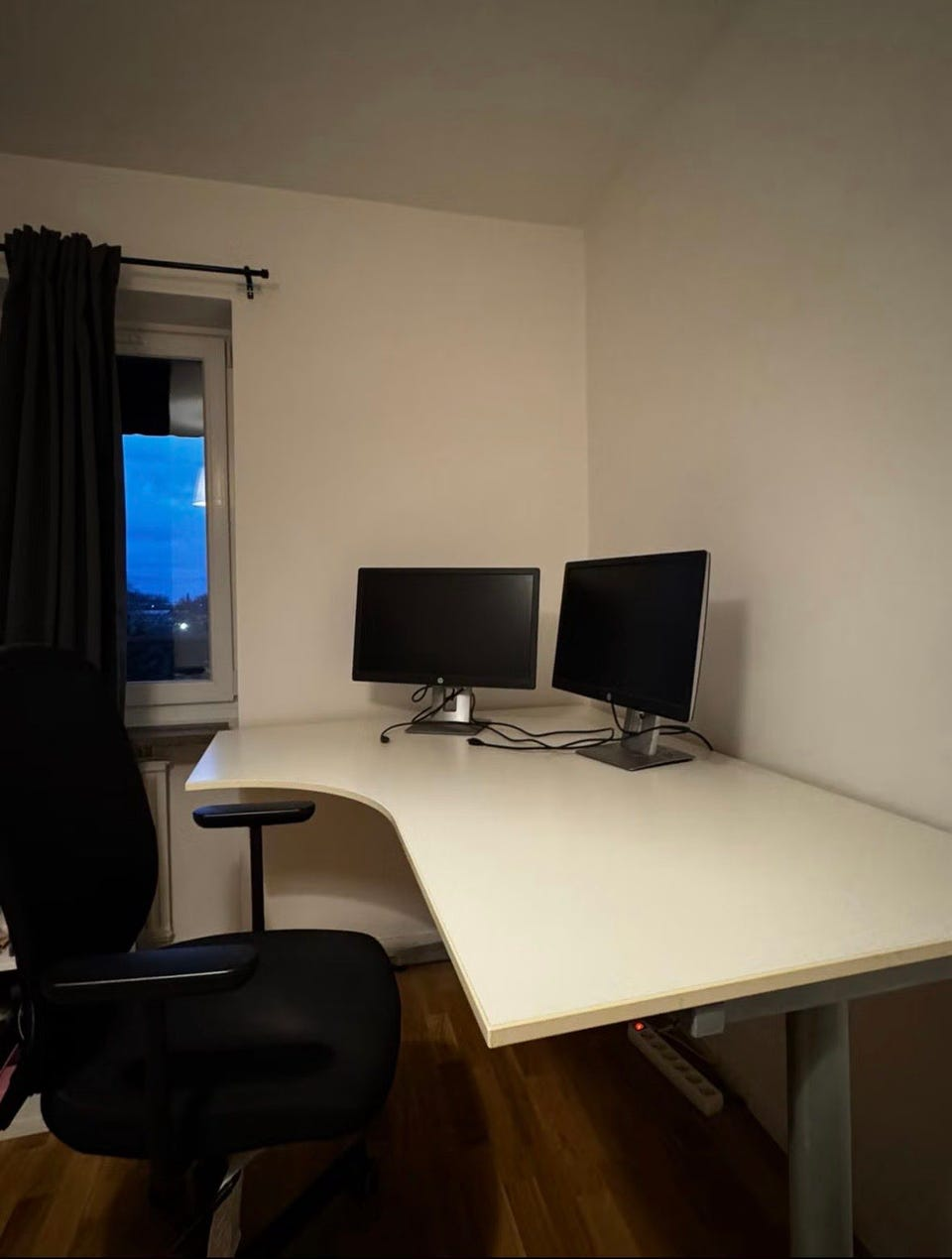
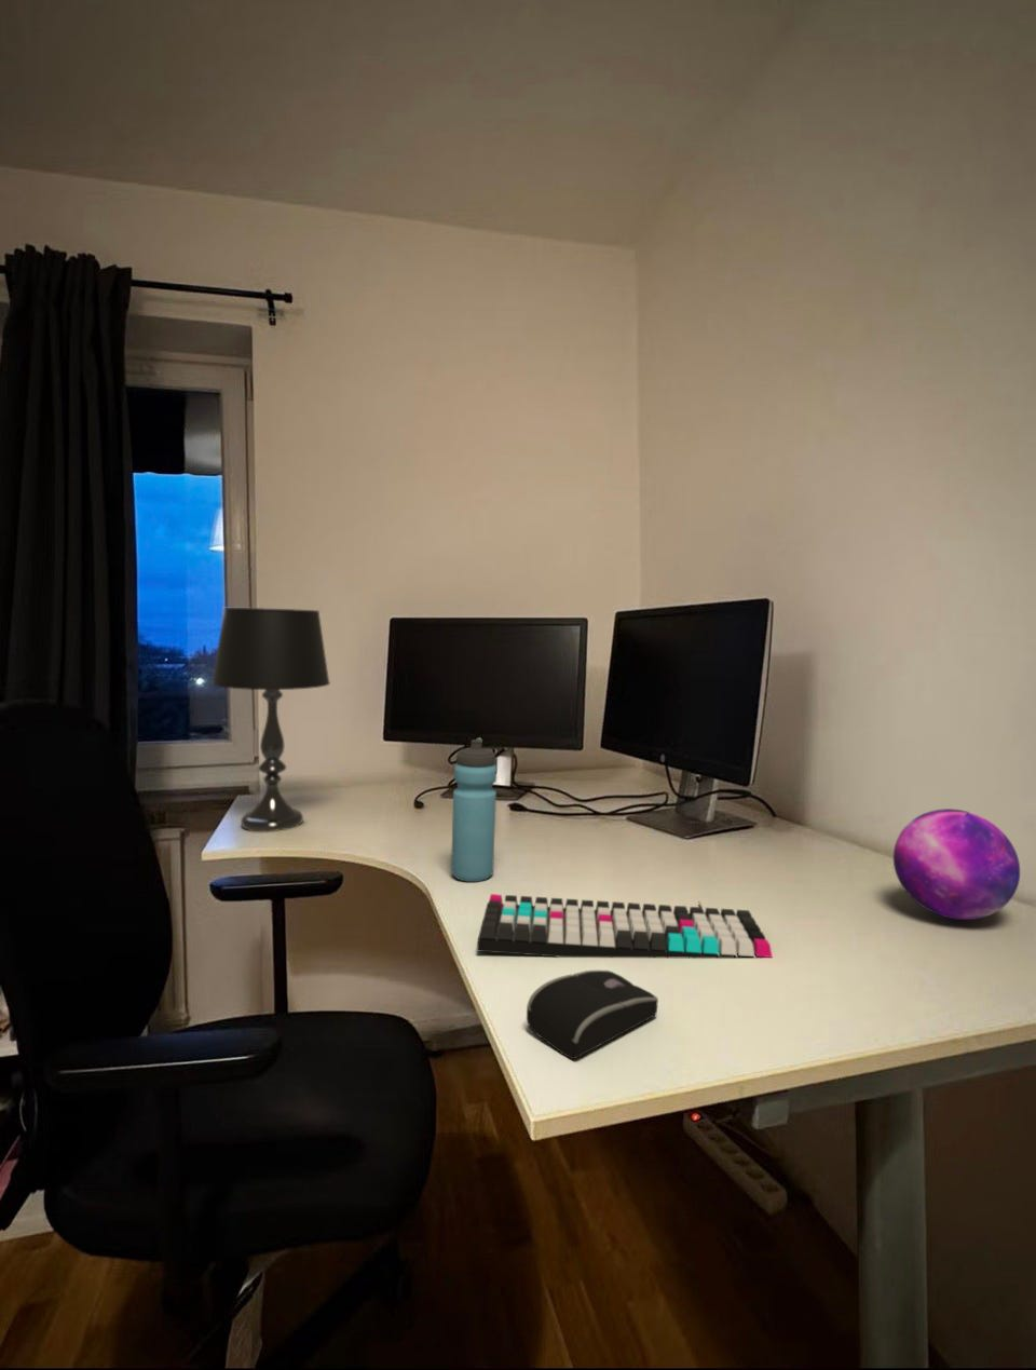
+ table lamp (272, 718)
+ keyboard (618, 916)
+ water bottle (473, 807)
+ computer mouse (594, 1004)
+ decorative orb (954, 863)
